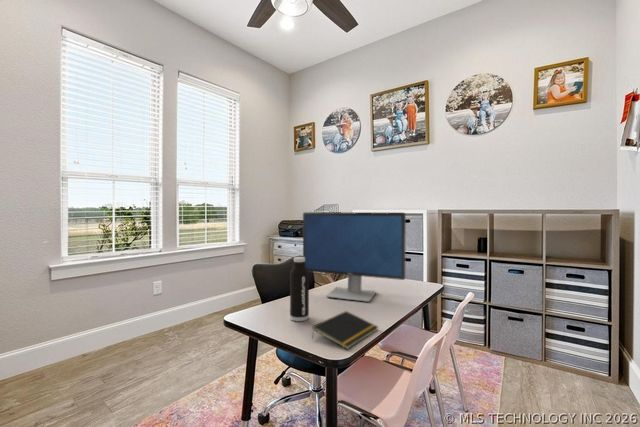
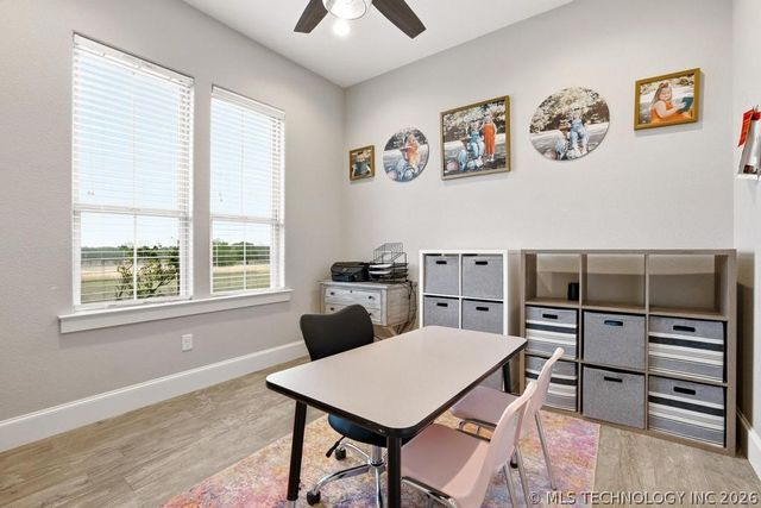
- notepad (346, 327)
- monitor (352, 253)
- water bottle (299, 287)
